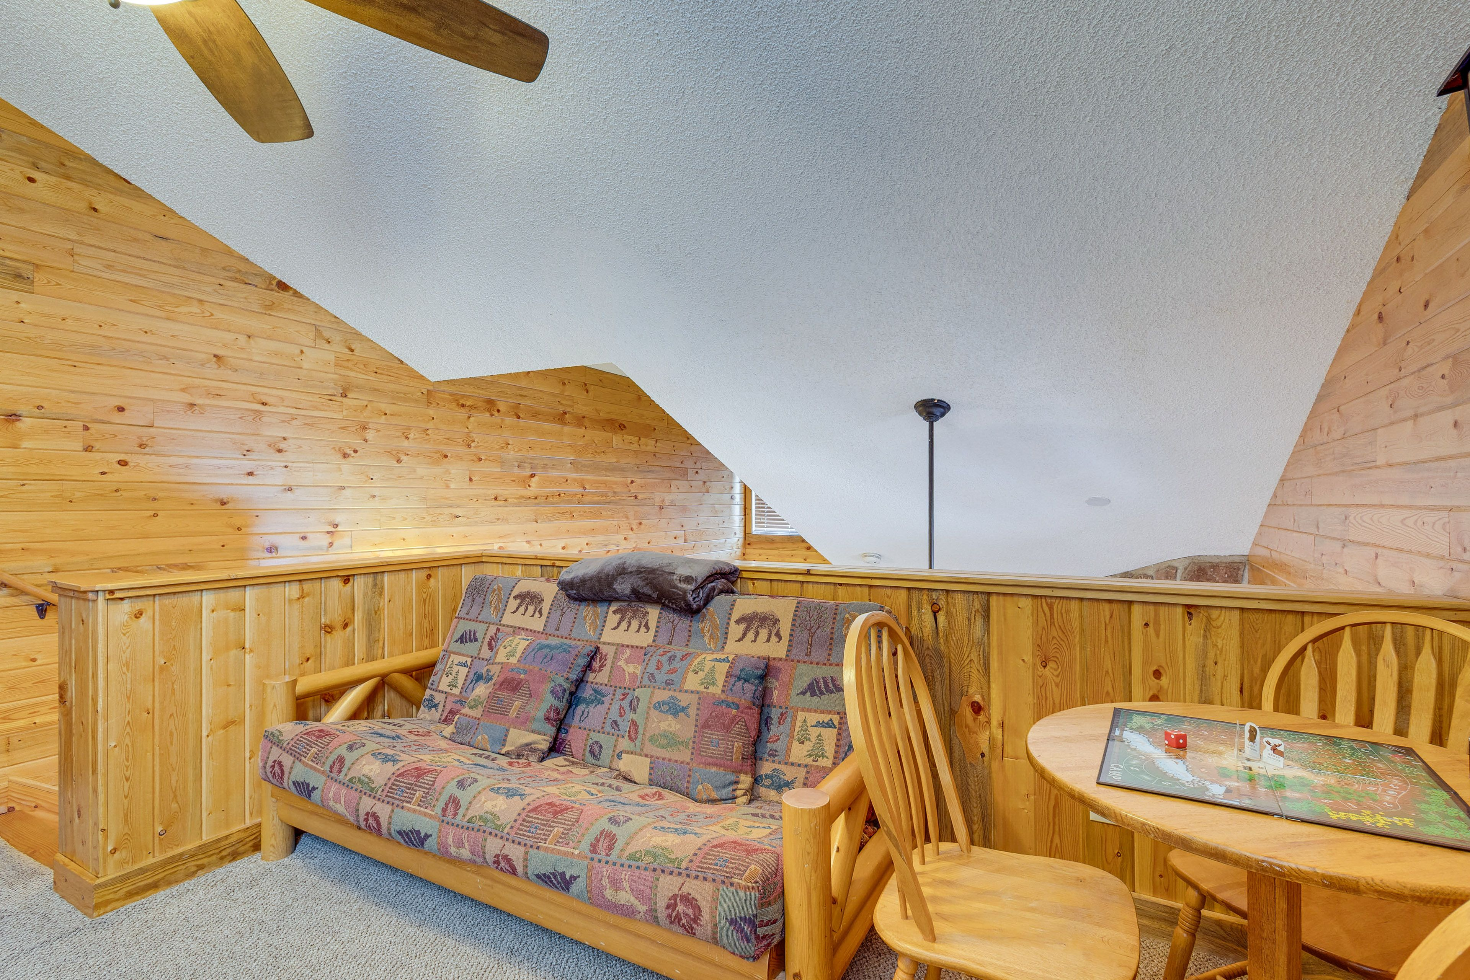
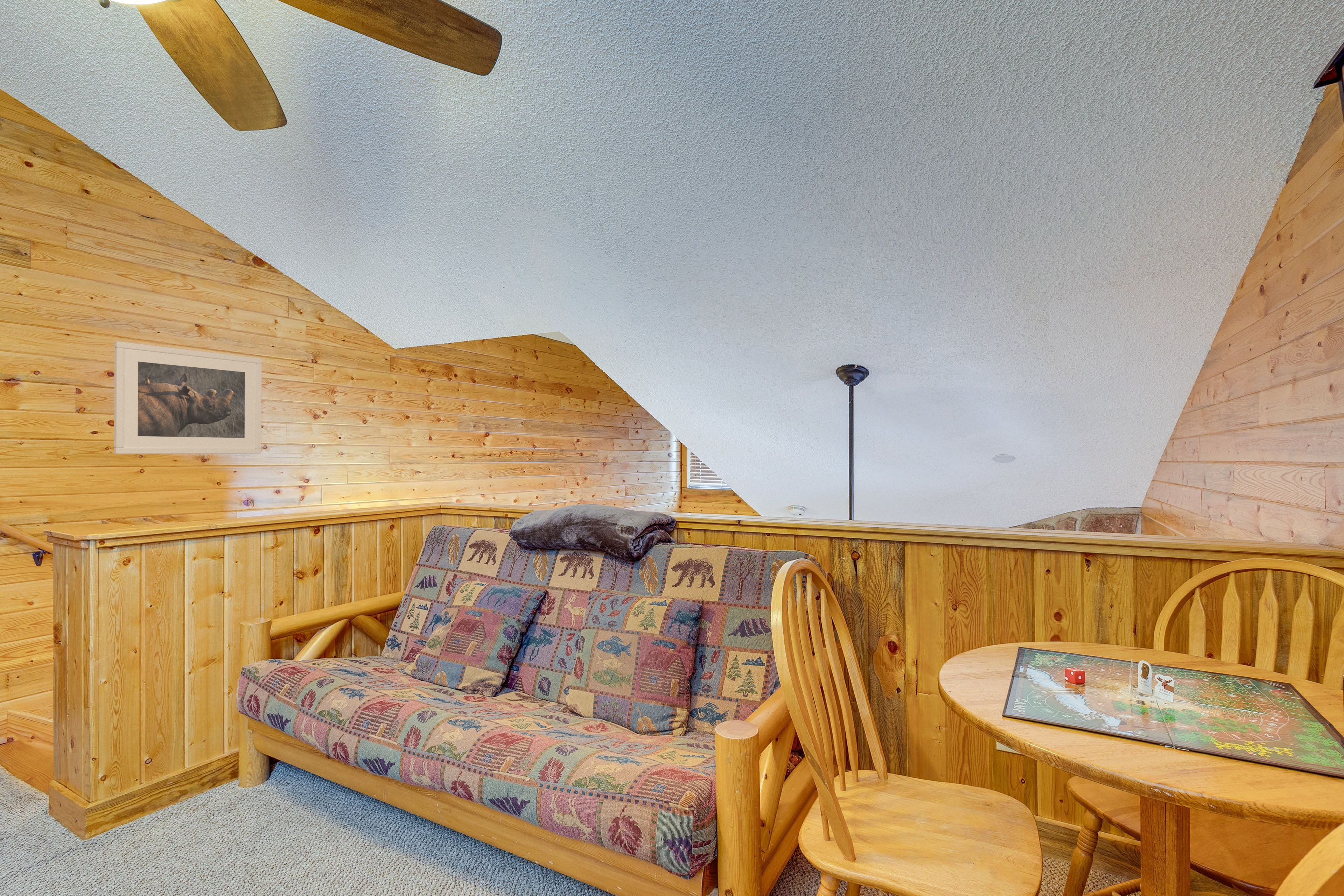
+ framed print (194, 402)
